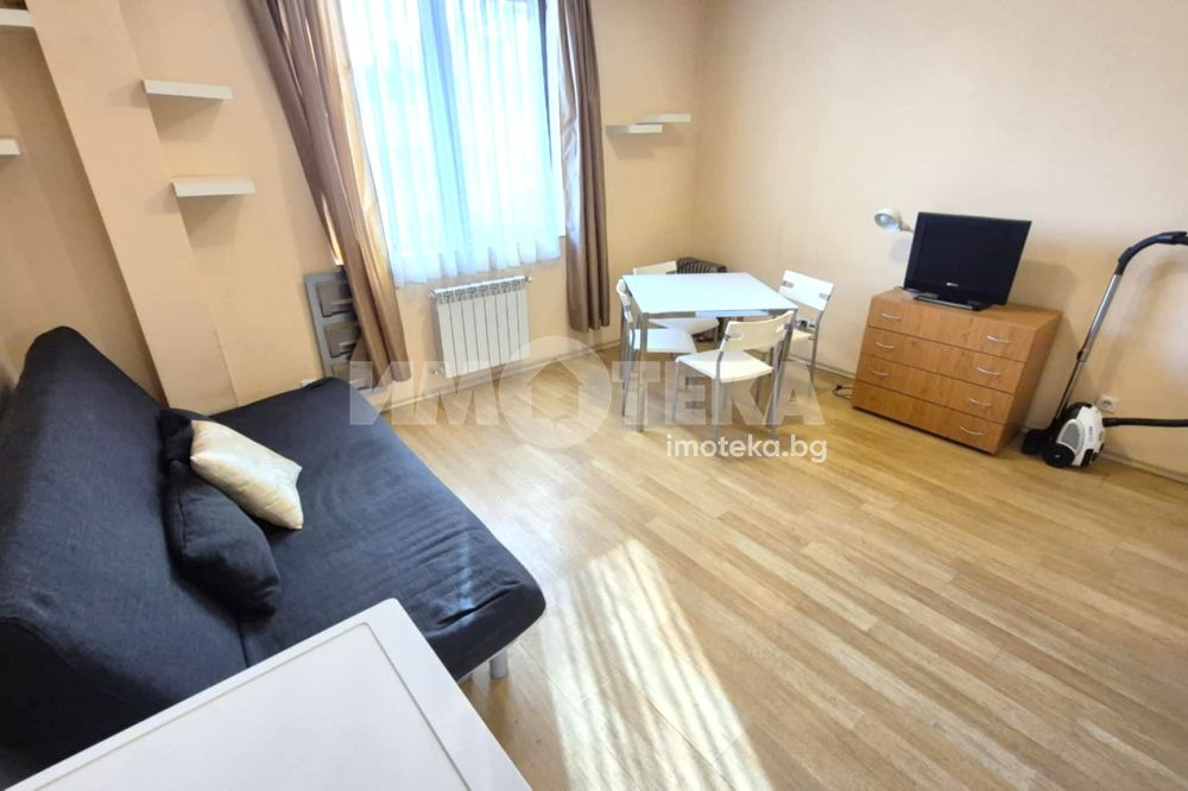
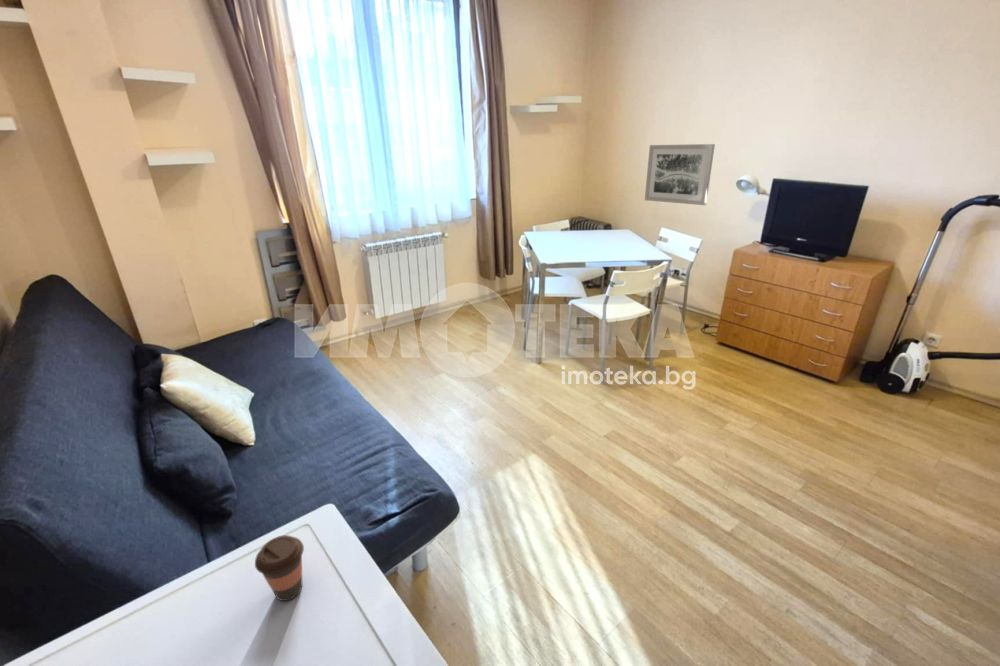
+ wall art (677, 174)
+ coffee cup (283, 569)
